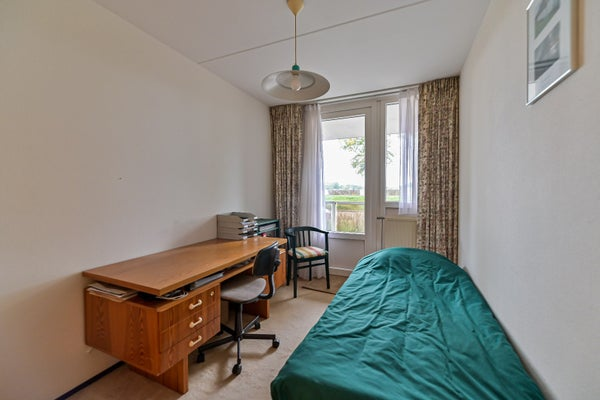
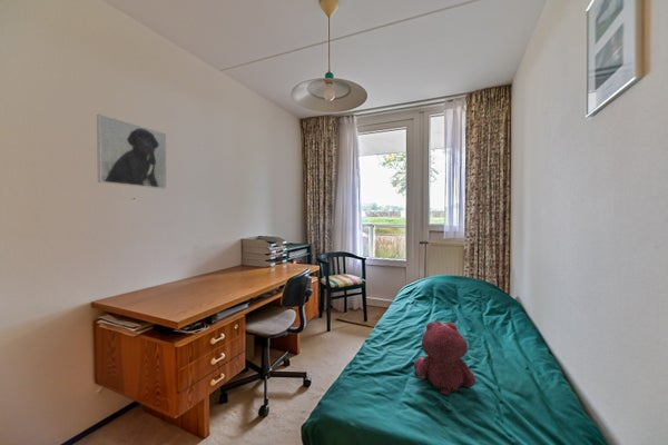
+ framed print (135, 155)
+ teddy bear (442, 350)
